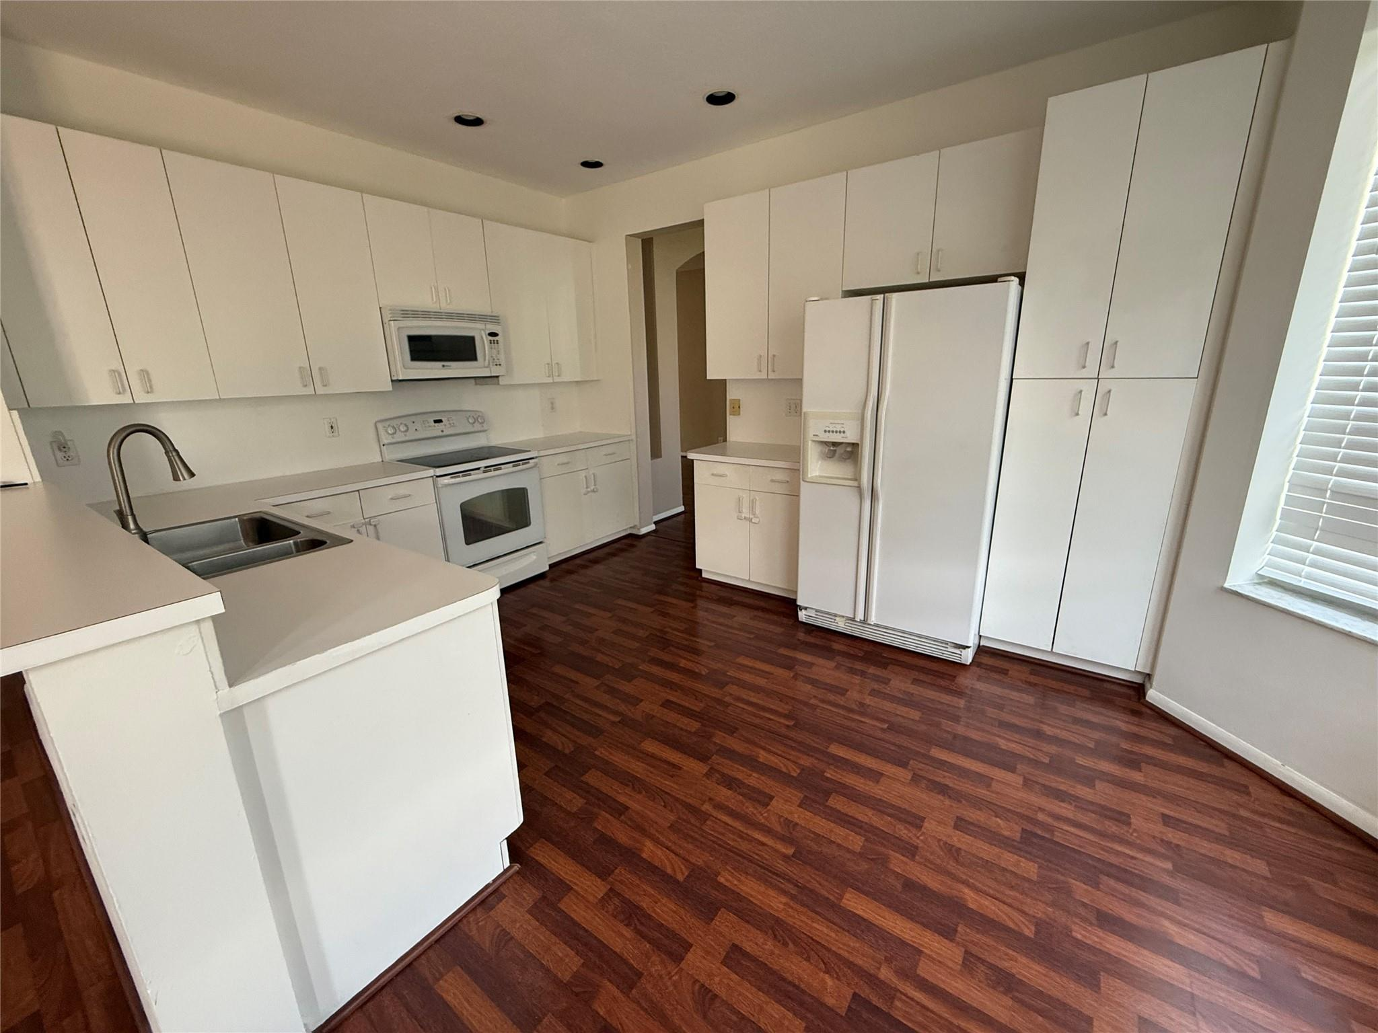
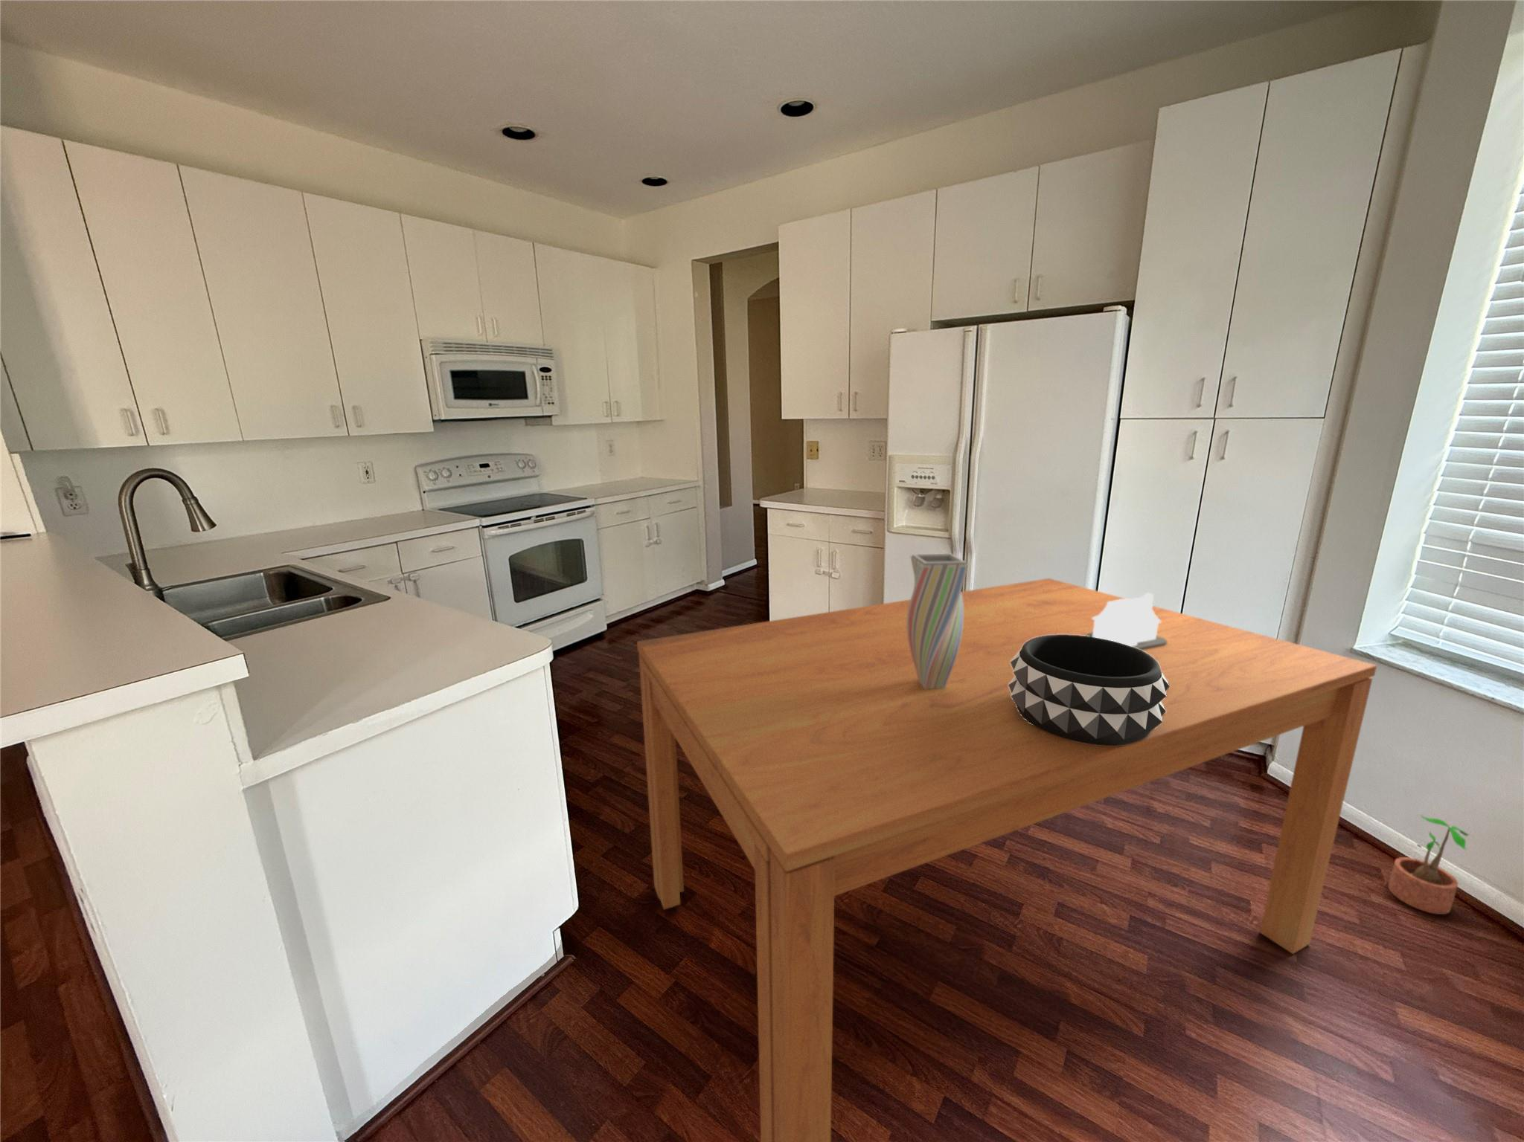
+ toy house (1128, 618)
+ potted plant (1435, 862)
+ decorative bowl (1085, 684)
+ dining table (968, 791)
+ vase (935, 621)
